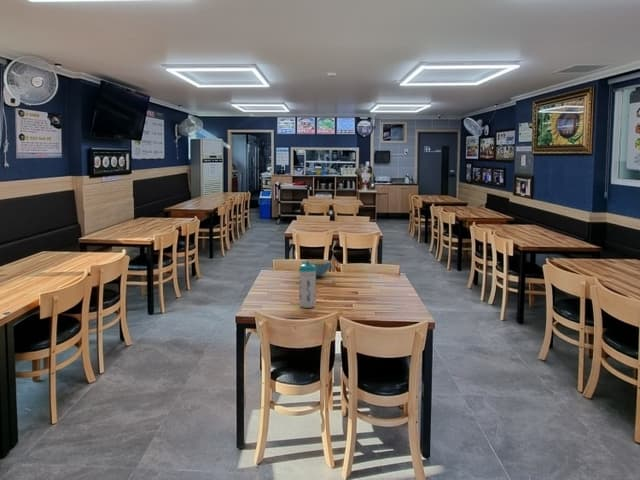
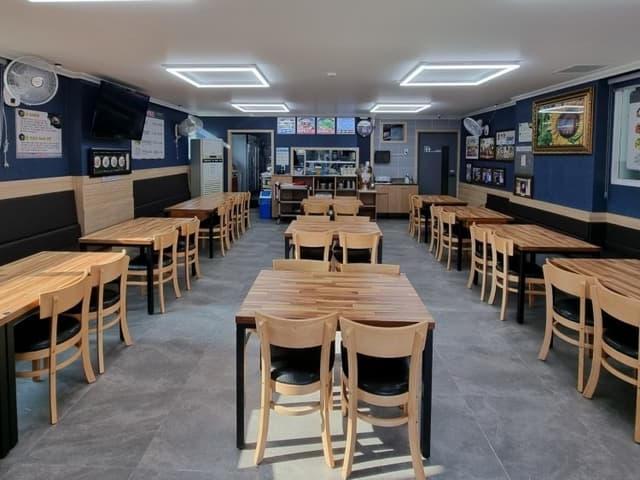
- water bottle (307, 283)
- cereal bowl (316, 268)
